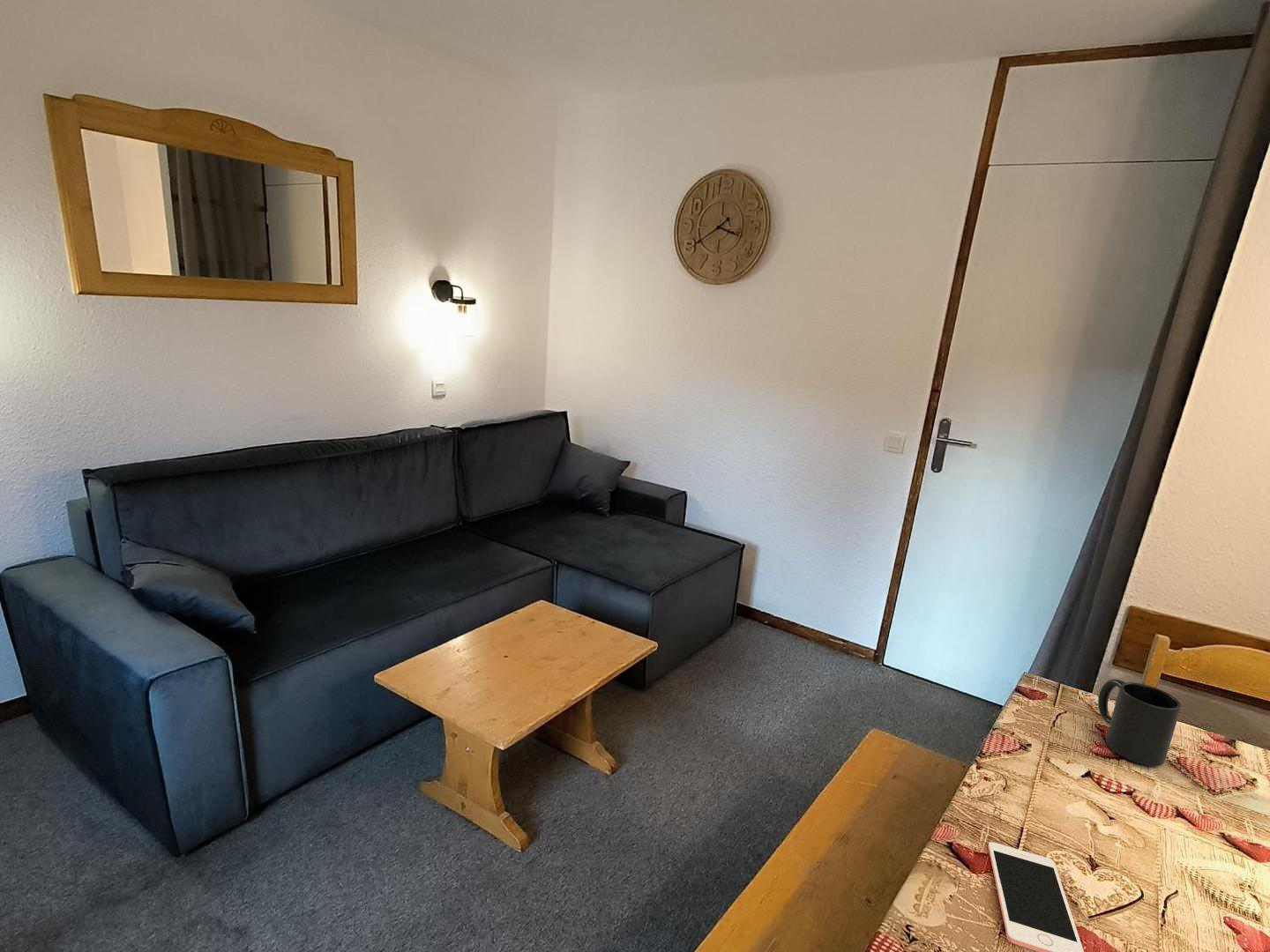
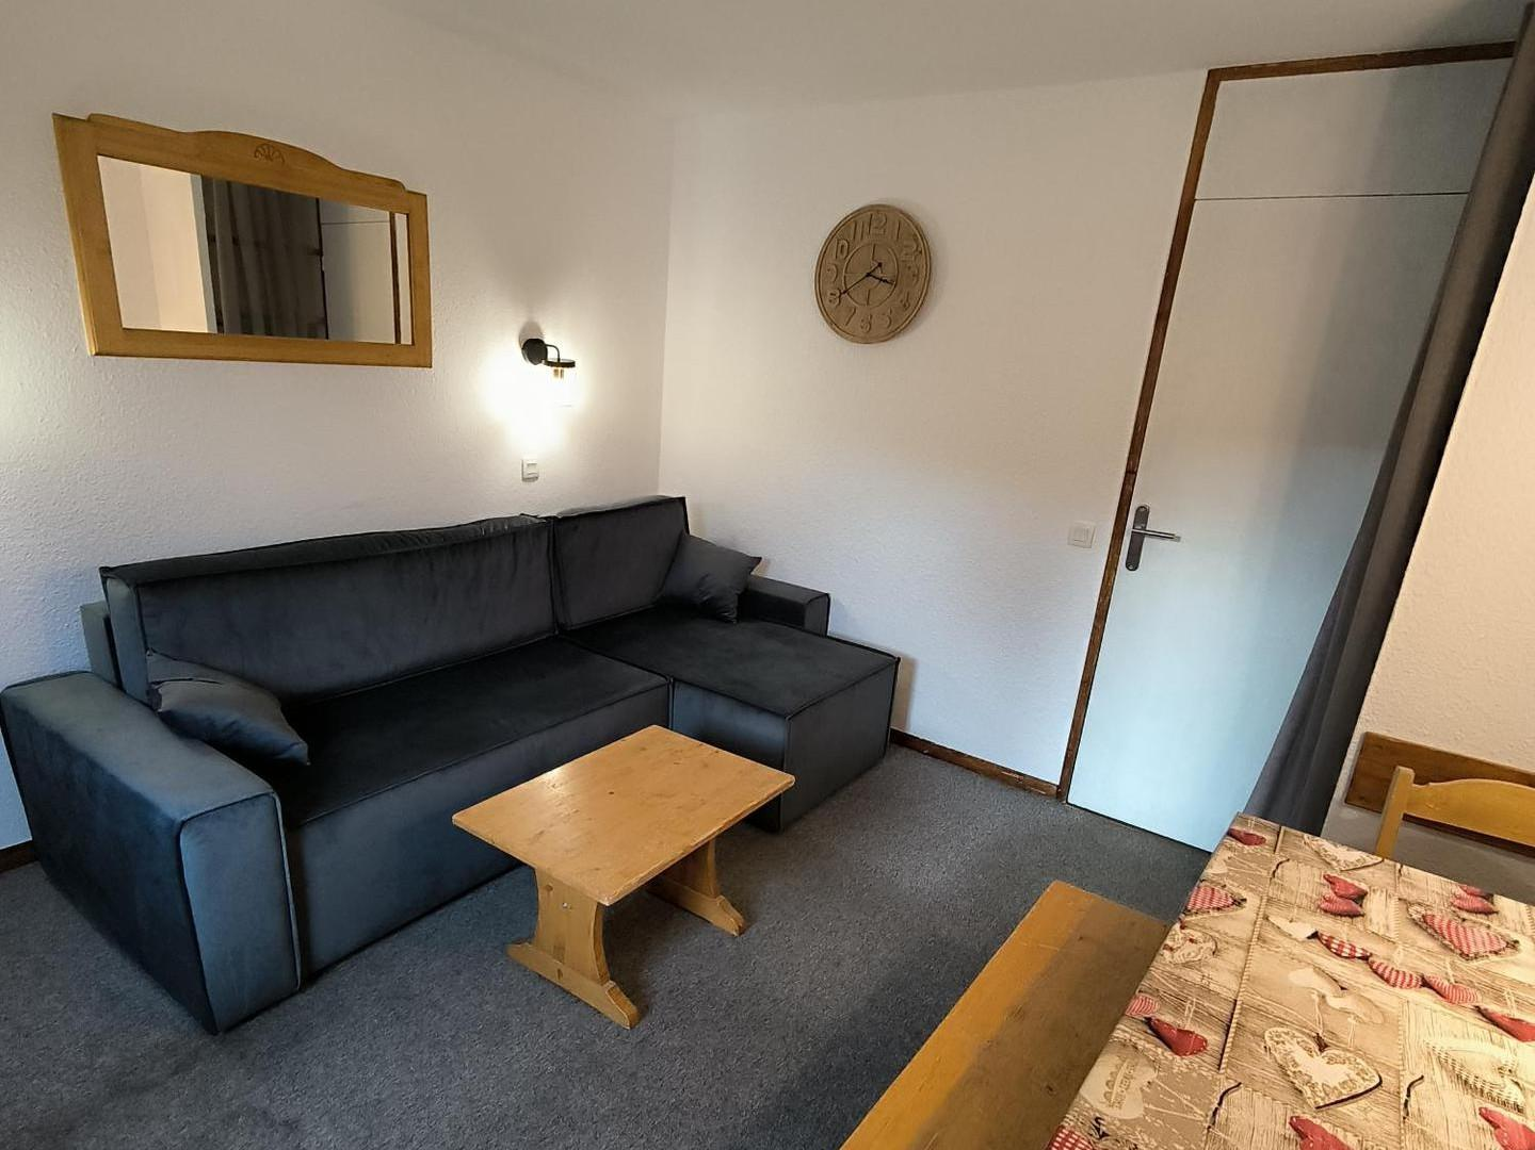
- mug (1133, 718)
- cell phone (1032, 897)
